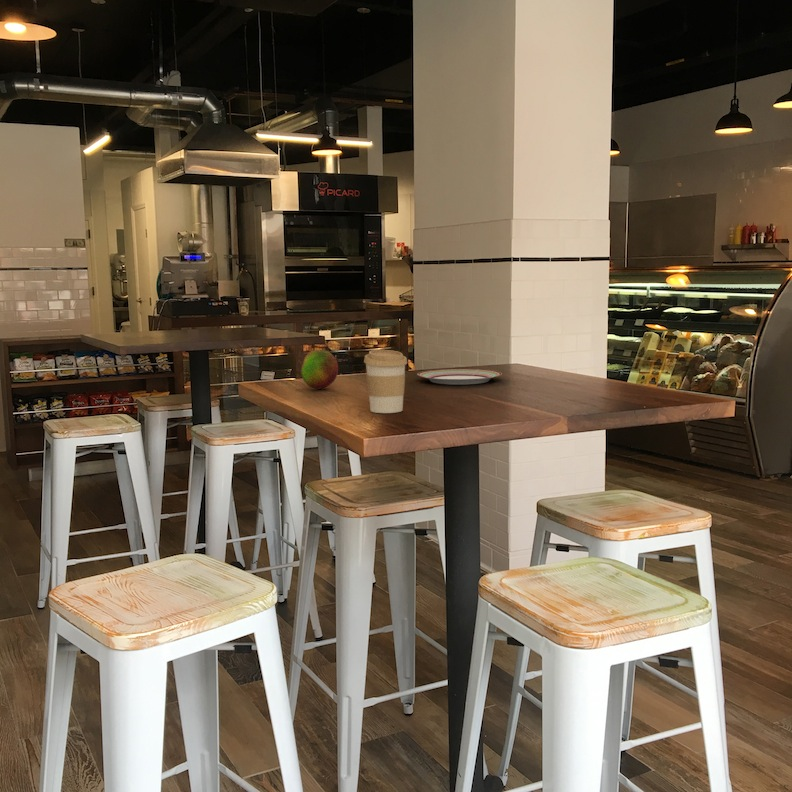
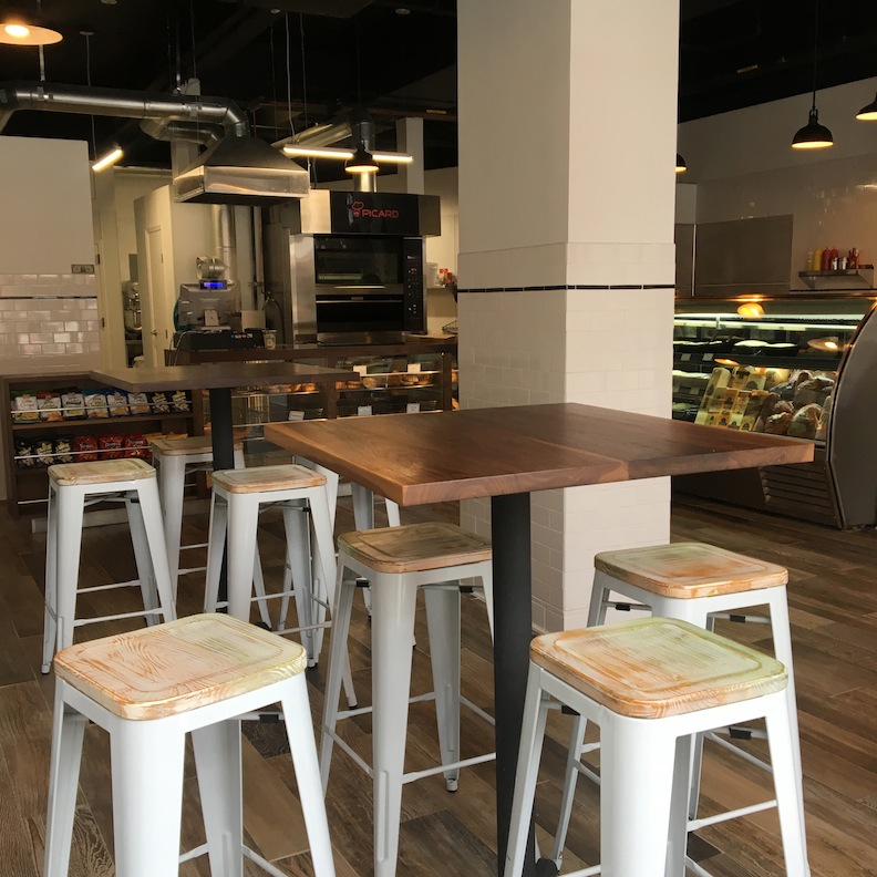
- coffee cup (385, 380)
- plate (459, 377)
- fruit (318, 369)
